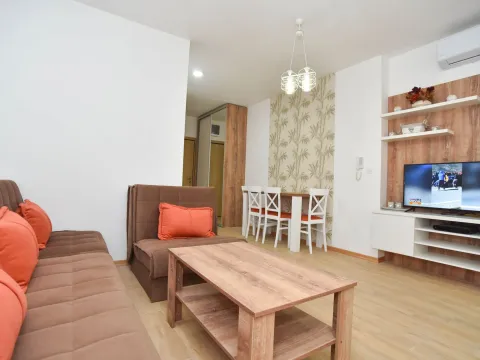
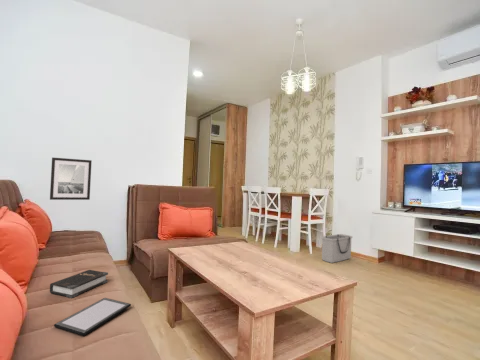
+ hardback book (80, 282)
+ storage bin (336, 247)
+ wall art (71, 179)
+ tablet (95, 314)
